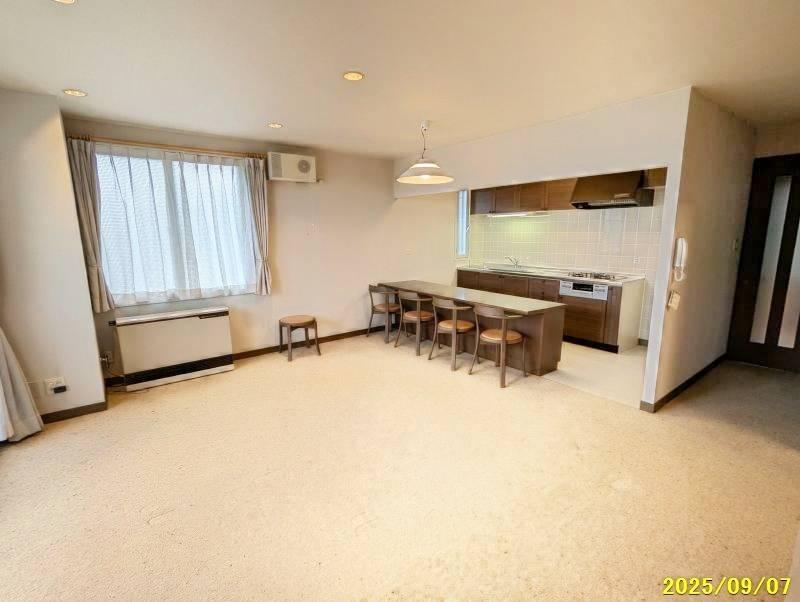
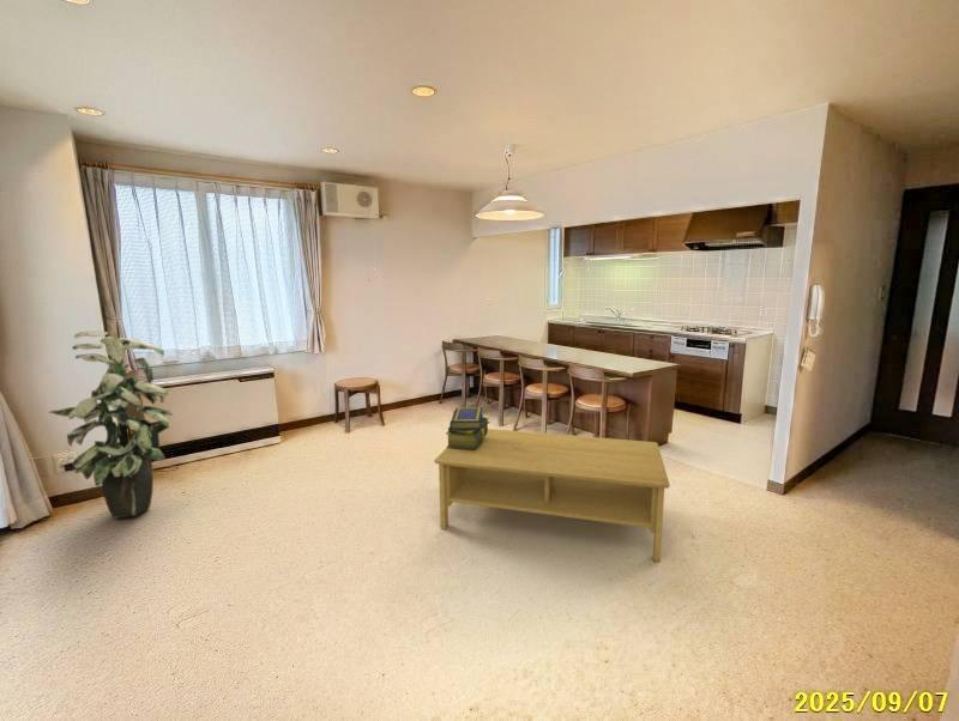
+ indoor plant (117, 423)
+ stack of books (468, 426)
+ coffee table (549, 484)
